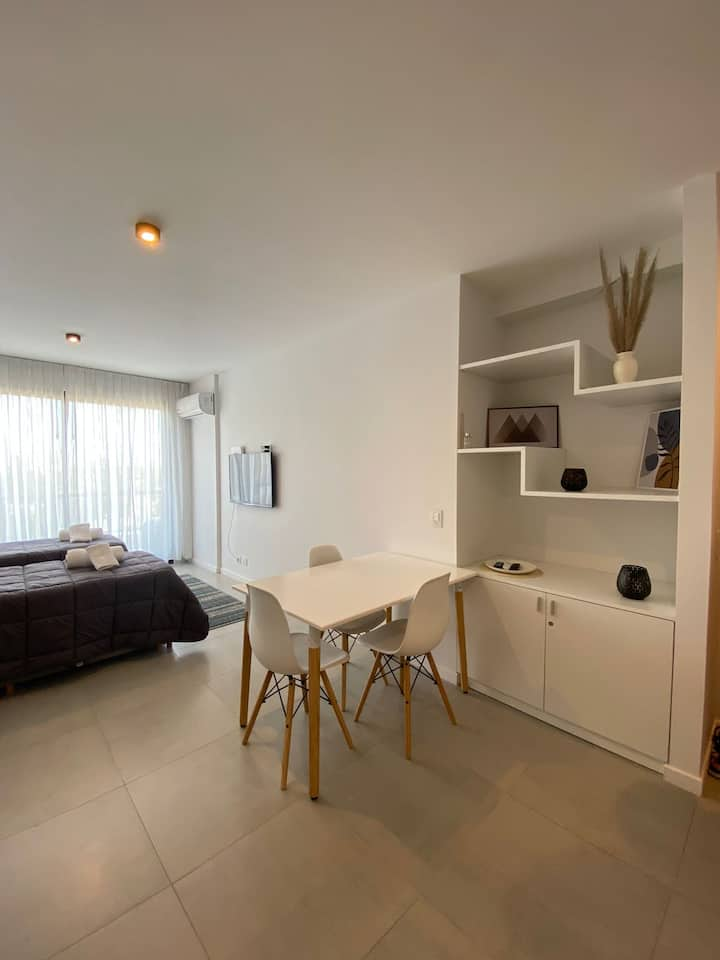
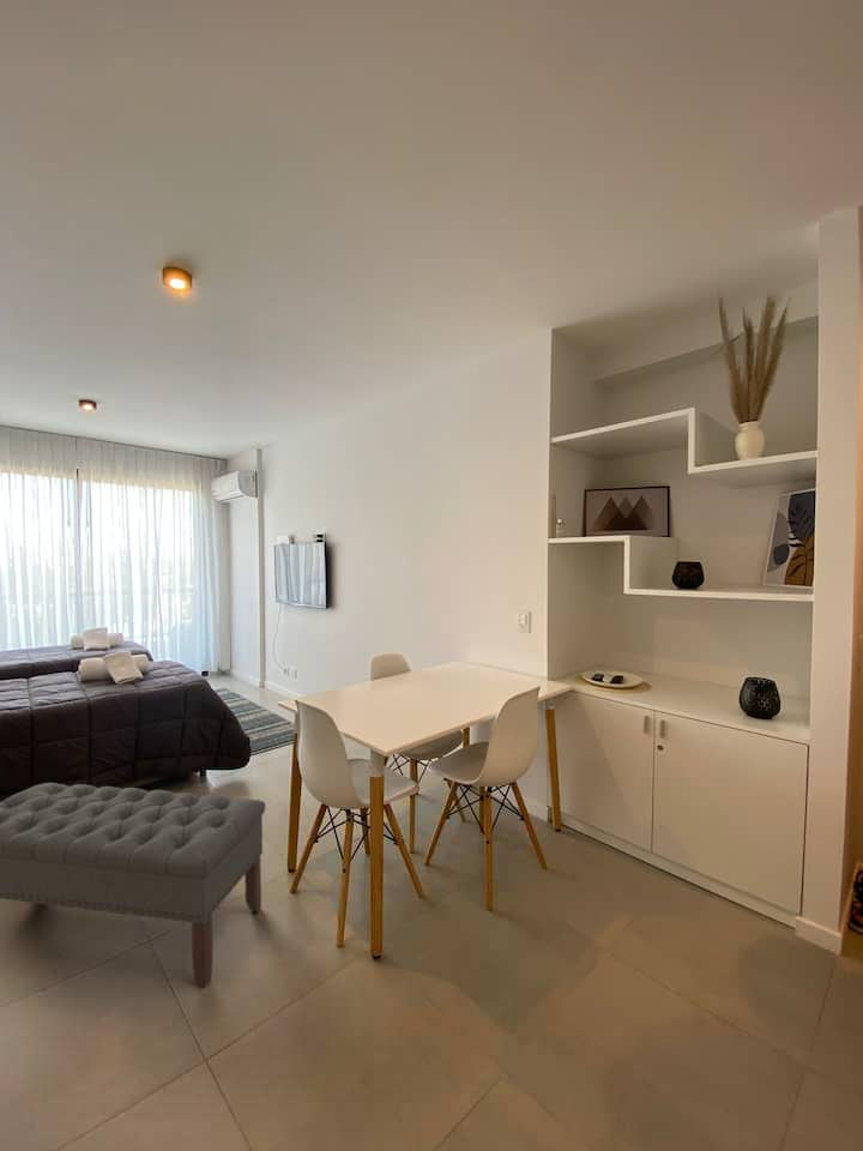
+ bench (114, 869)
